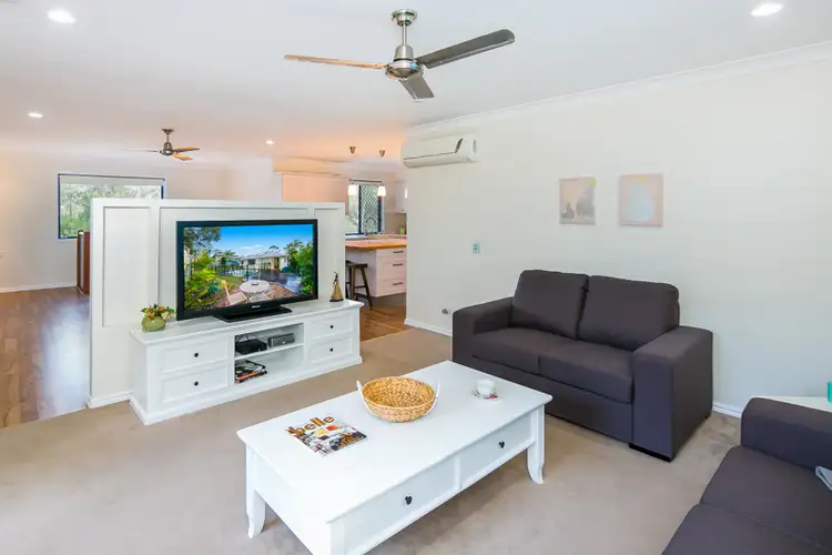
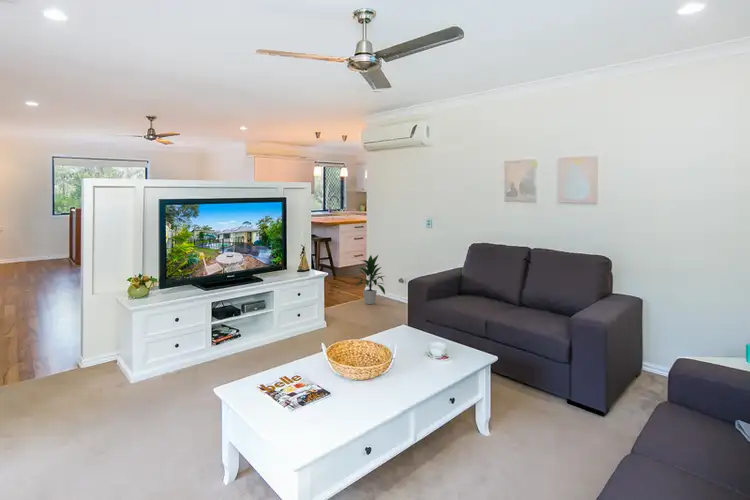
+ indoor plant (370, 279)
